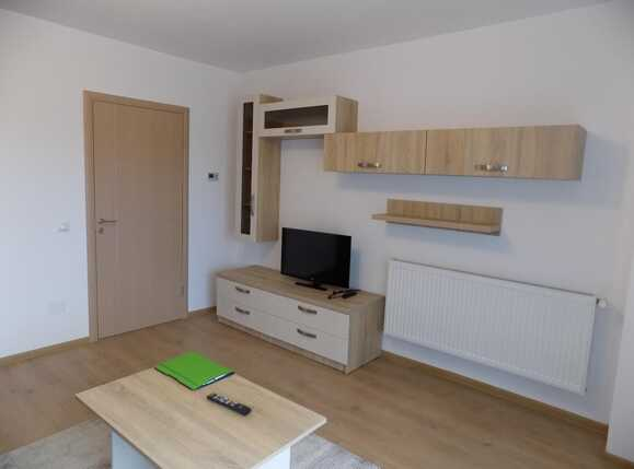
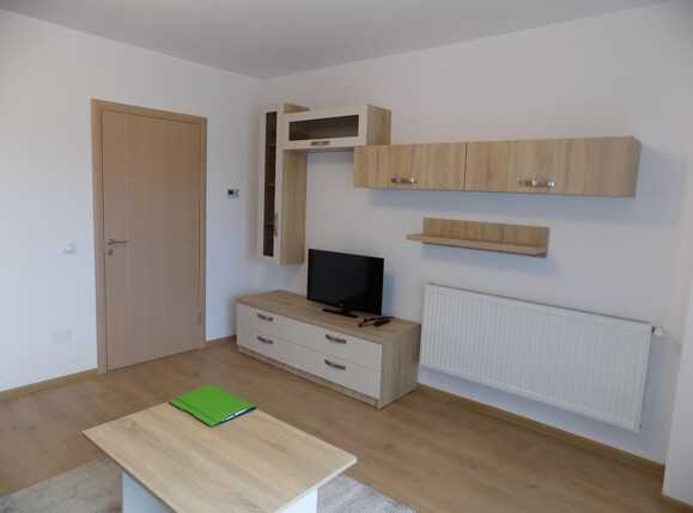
- remote control (228, 403)
